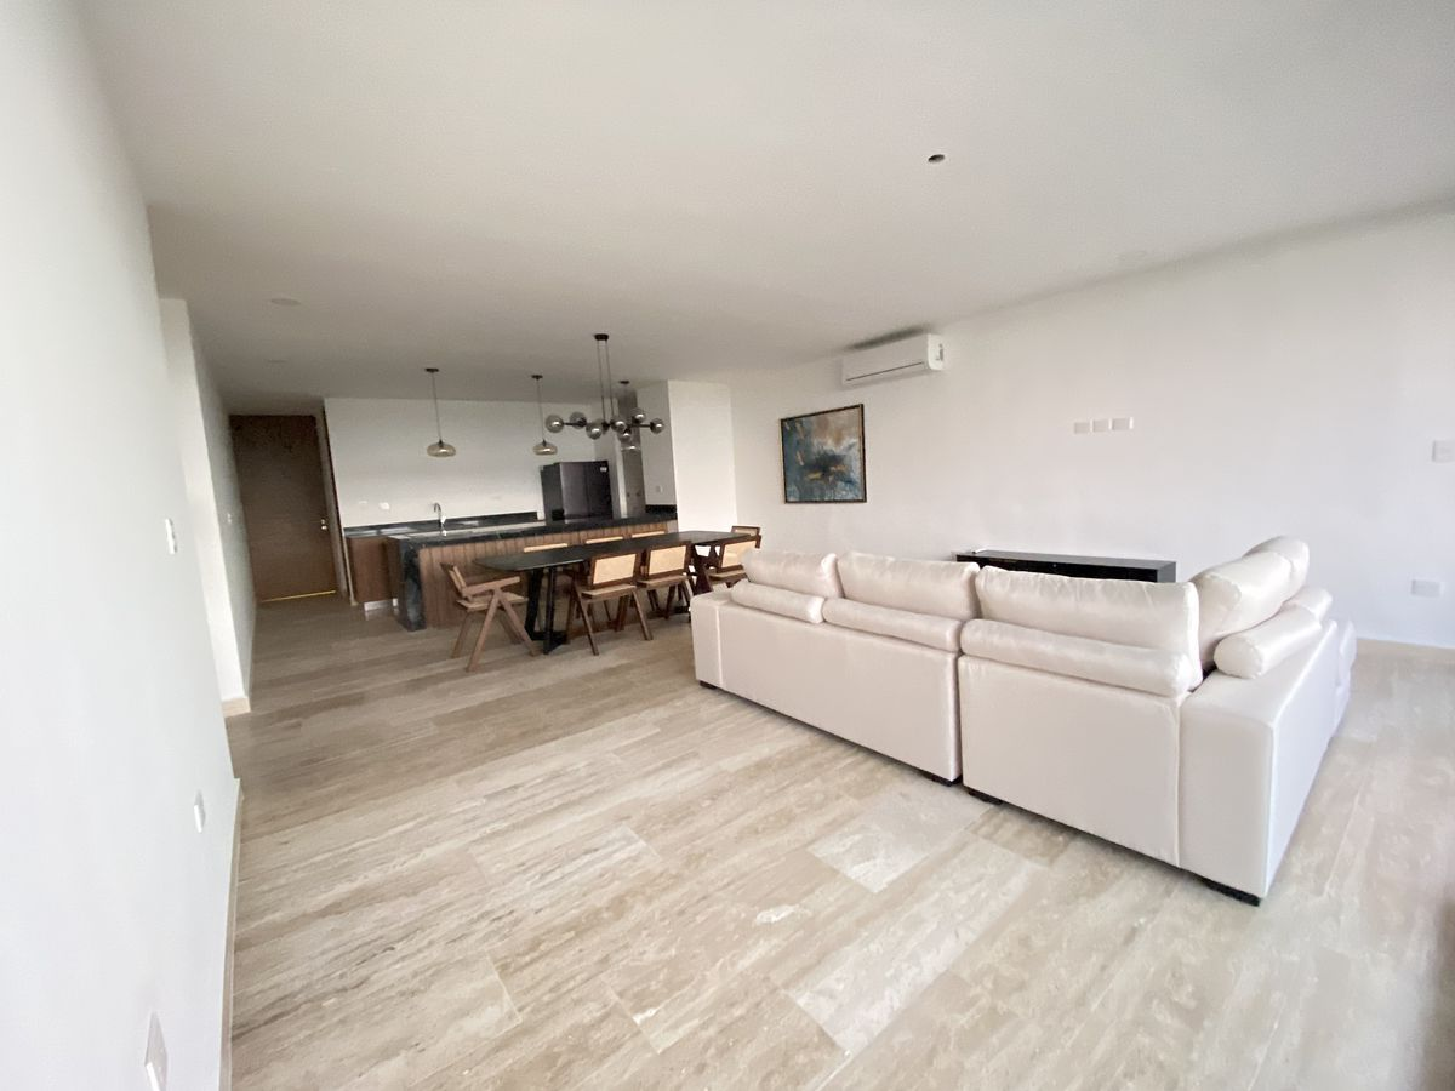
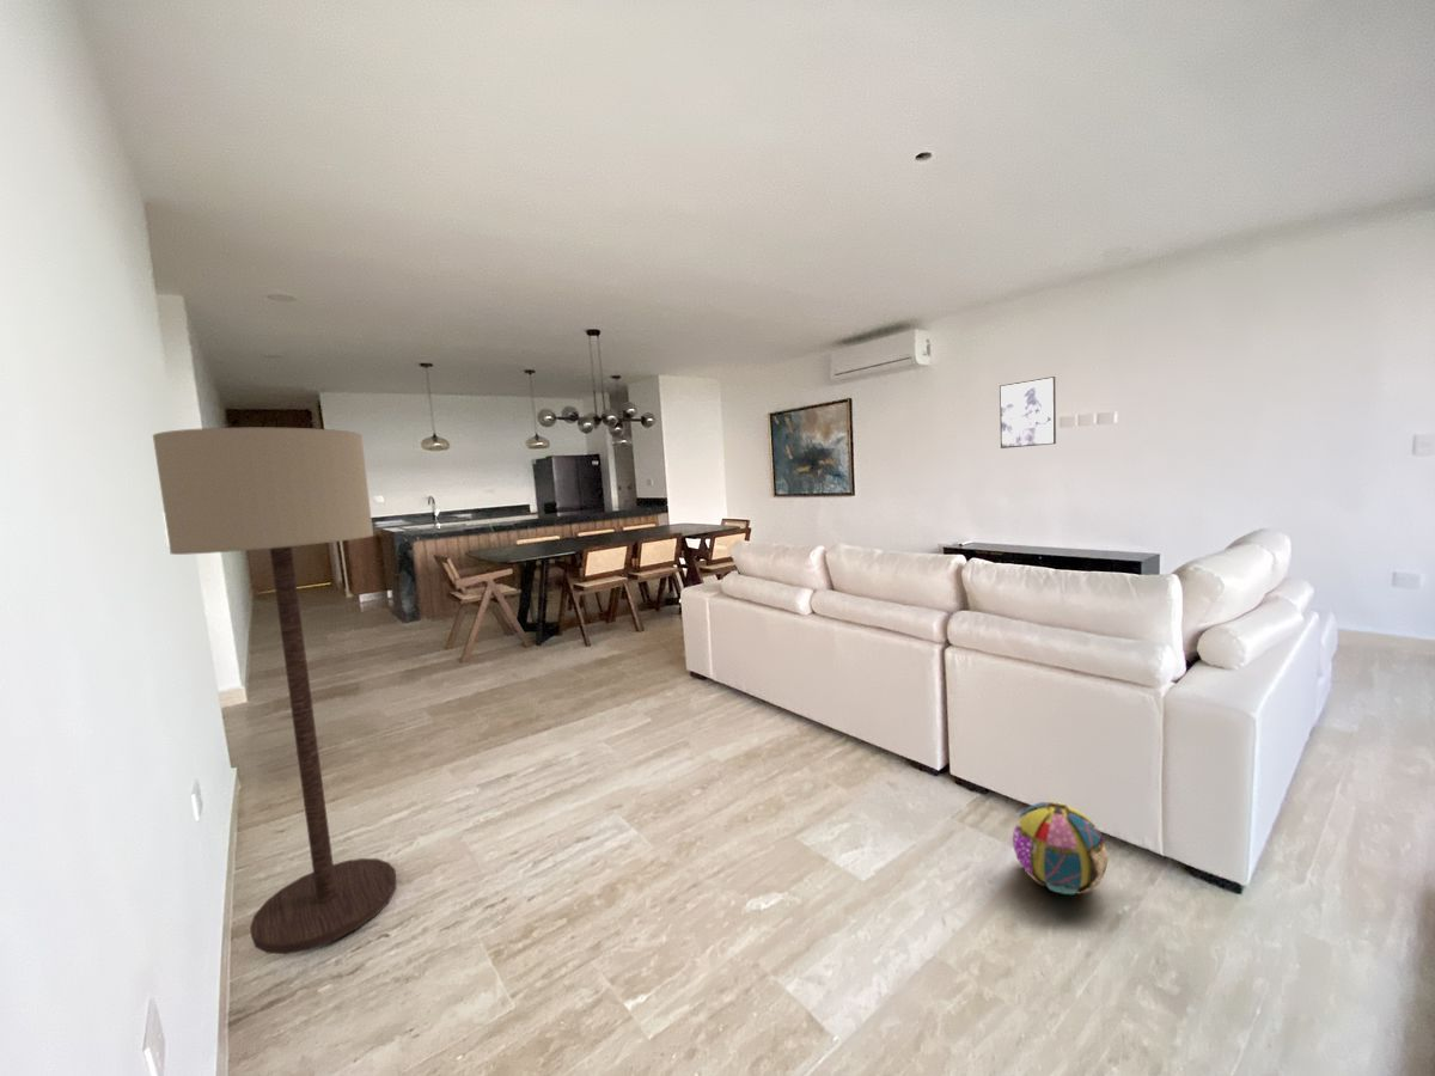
+ ball (1060, 846)
+ floor lamp (298, 679)
+ wall art (1026, 414)
